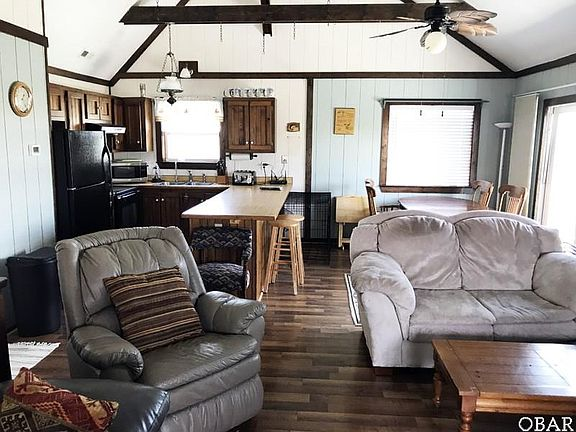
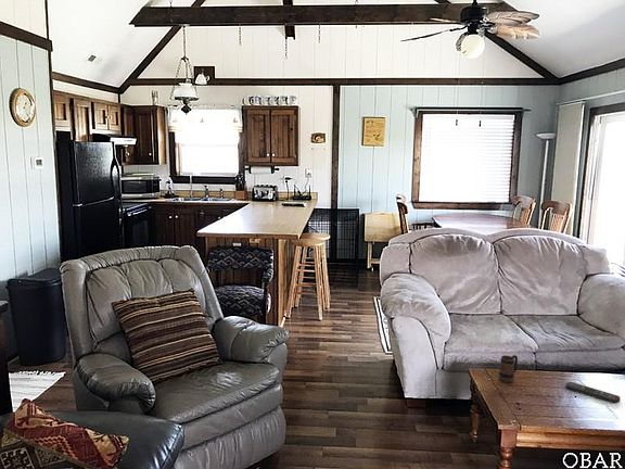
+ mug (509, 367)
+ remote control (591, 392)
